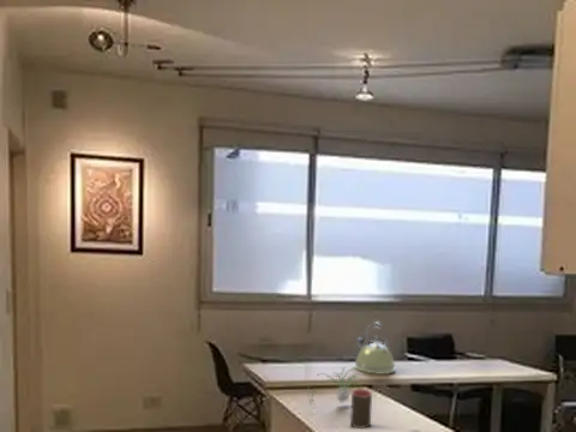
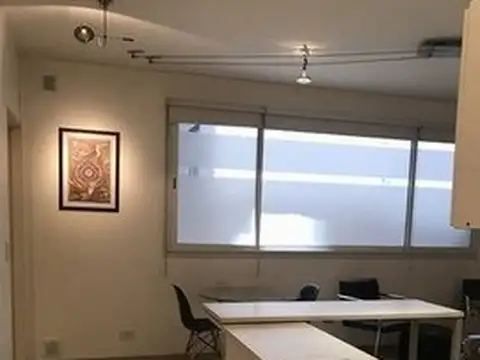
- cup (360, 408)
- plant (337, 389)
- kettle (373, 344)
